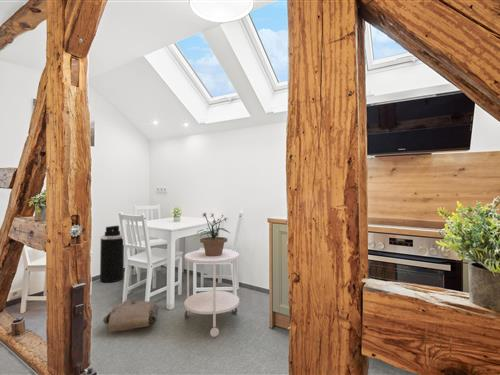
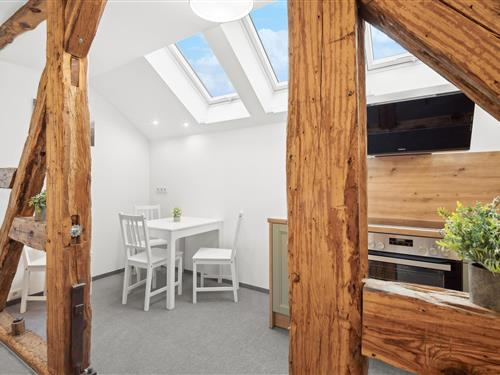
- trash can (112, 252)
- side table (213, 288)
- potted plant (212, 233)
- bag (135, 311)
